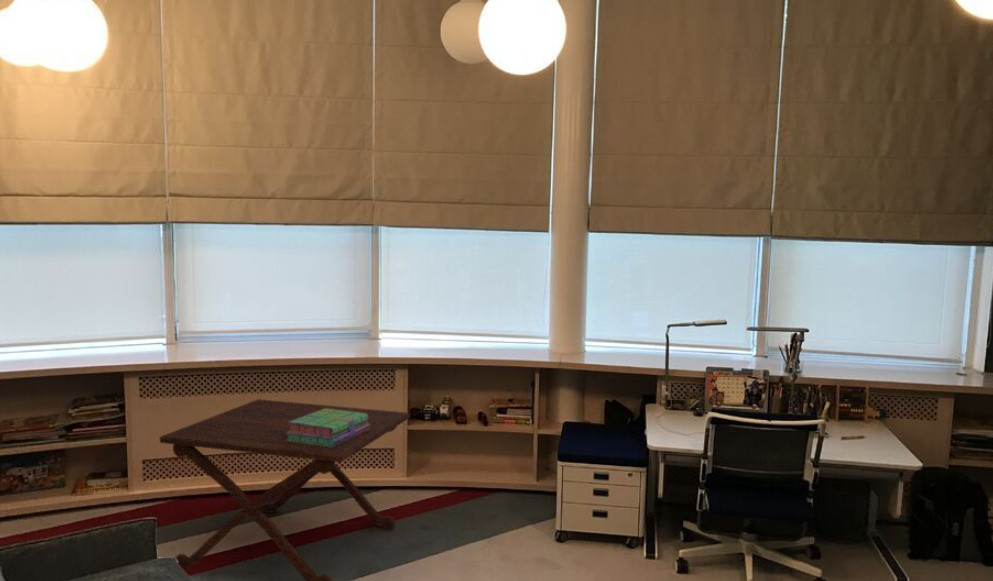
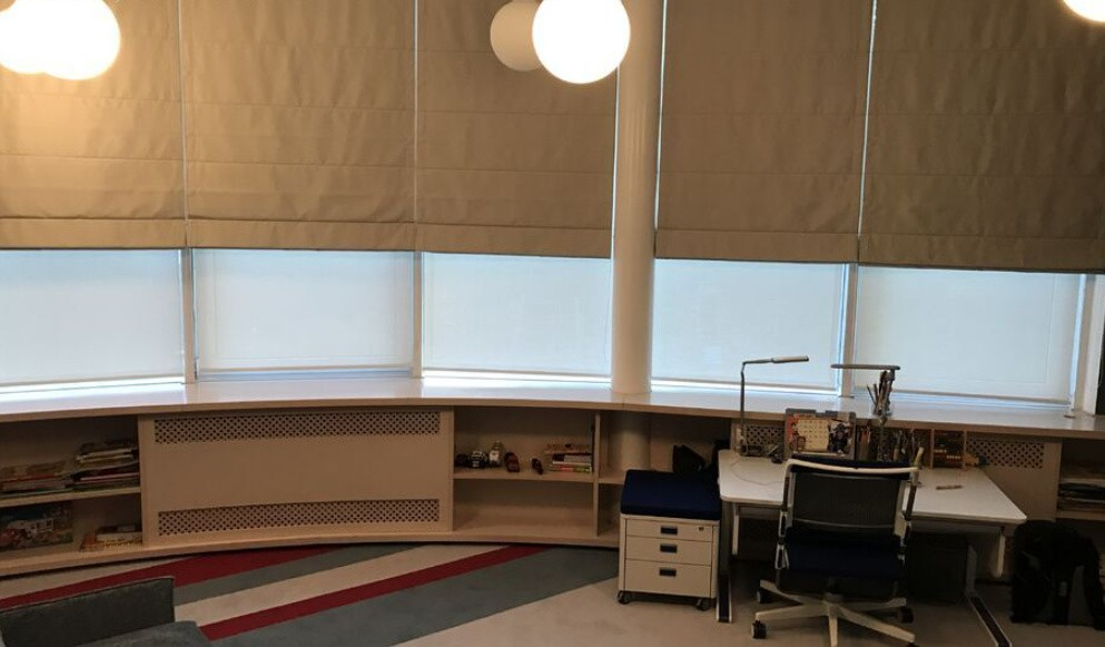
- stack of books (329, 426)
- side table (293, 487)
